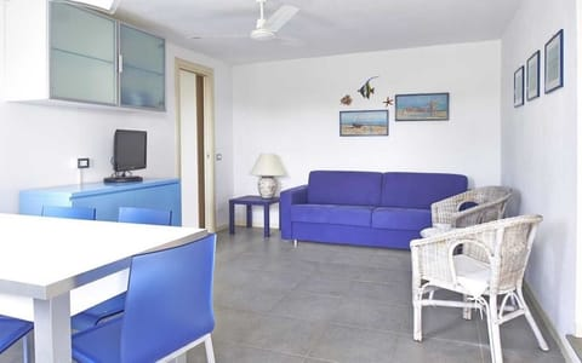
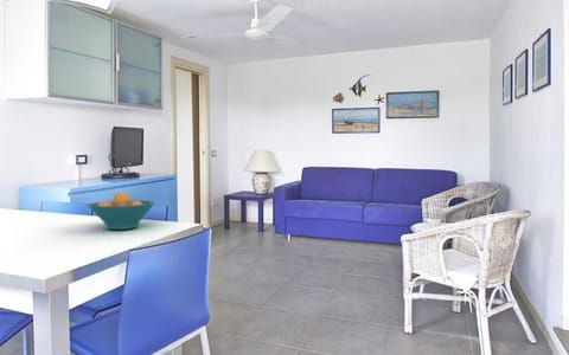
+ fruit bowl (122, 209)
